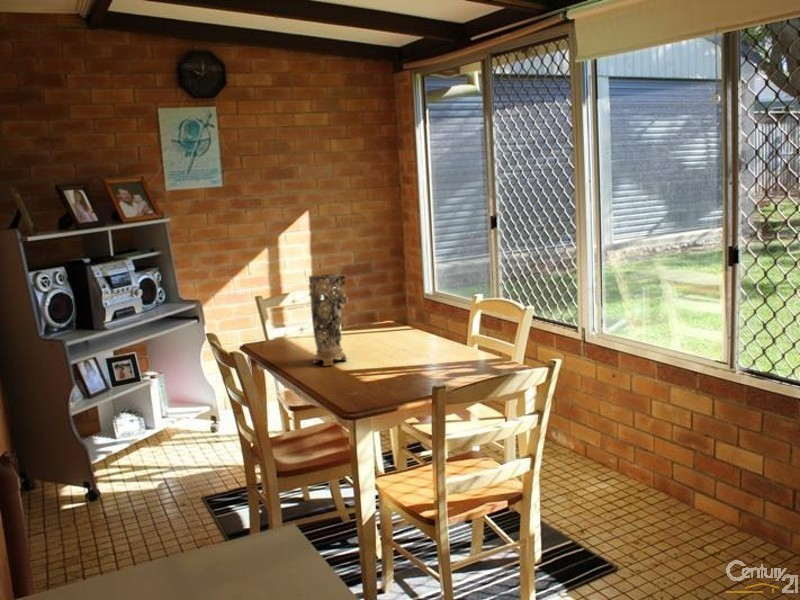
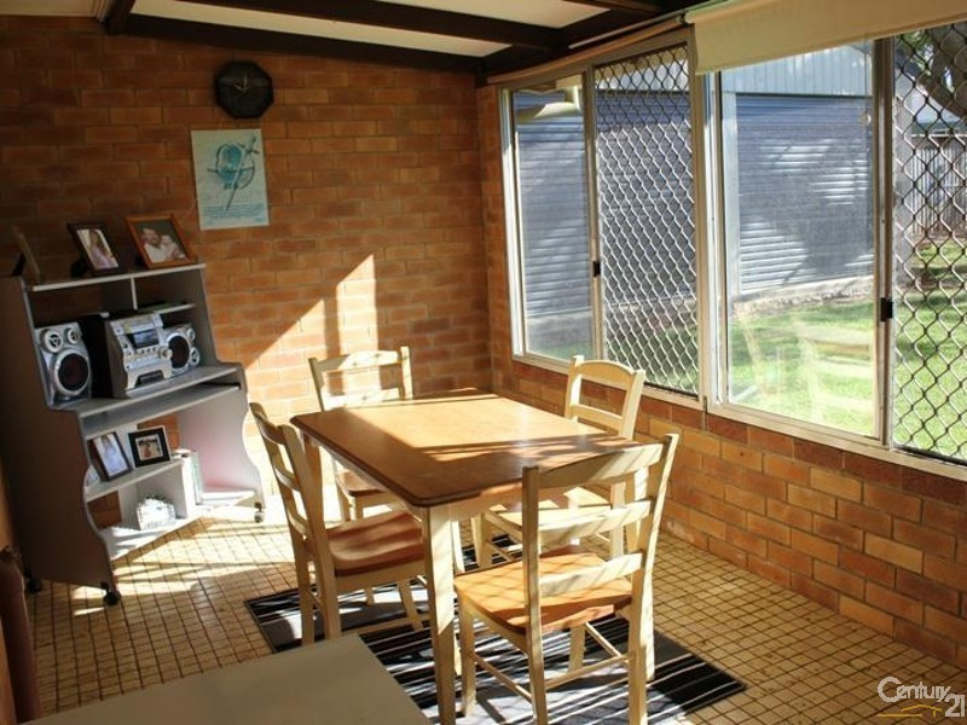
- decorative vase (329, 318)
